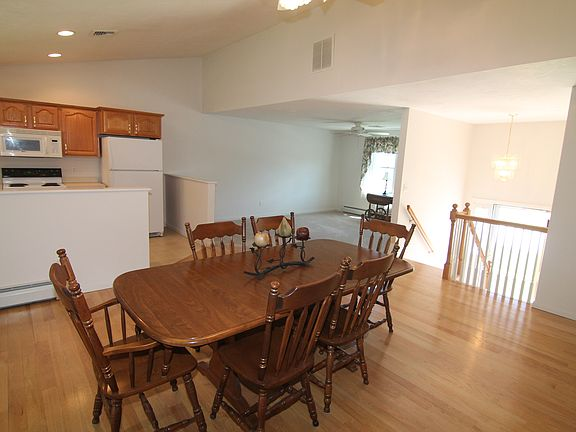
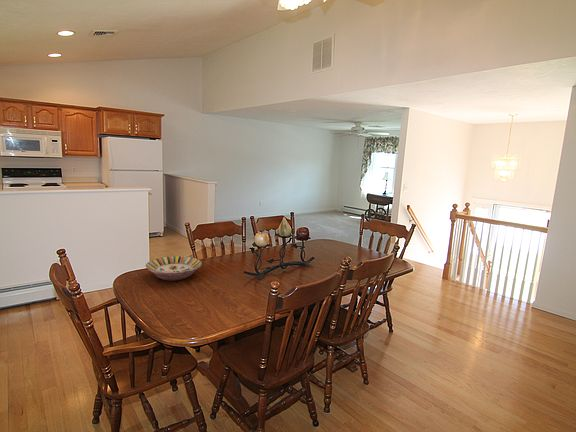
+ serving bowl (174, 269)
